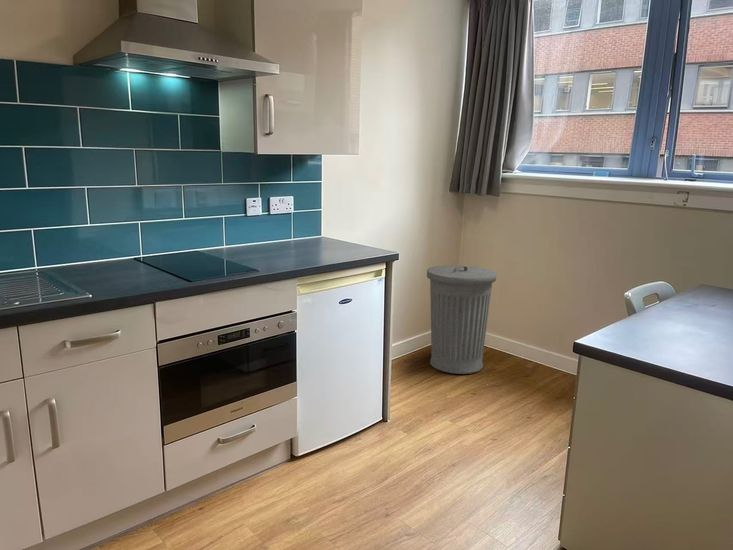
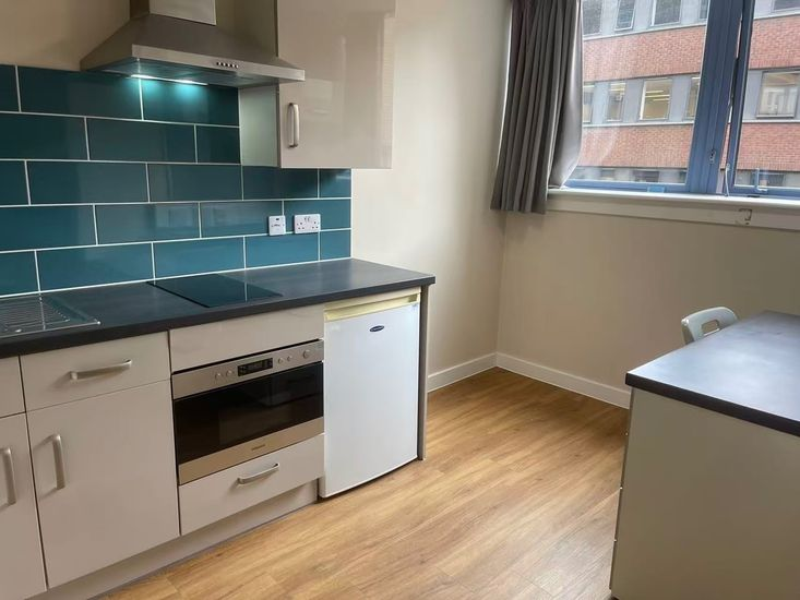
- trash bin (458, 315)
